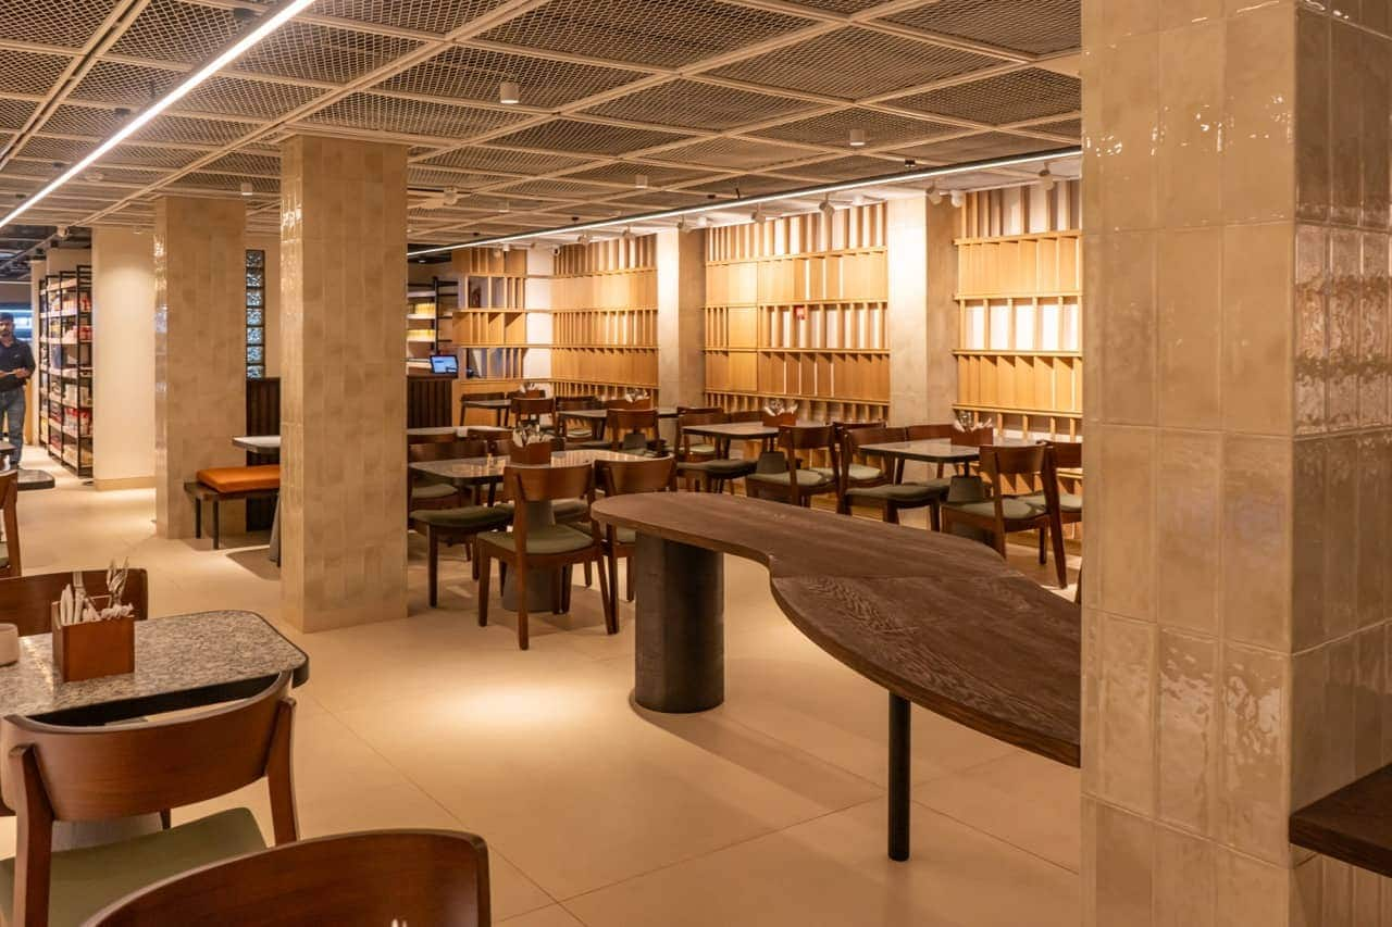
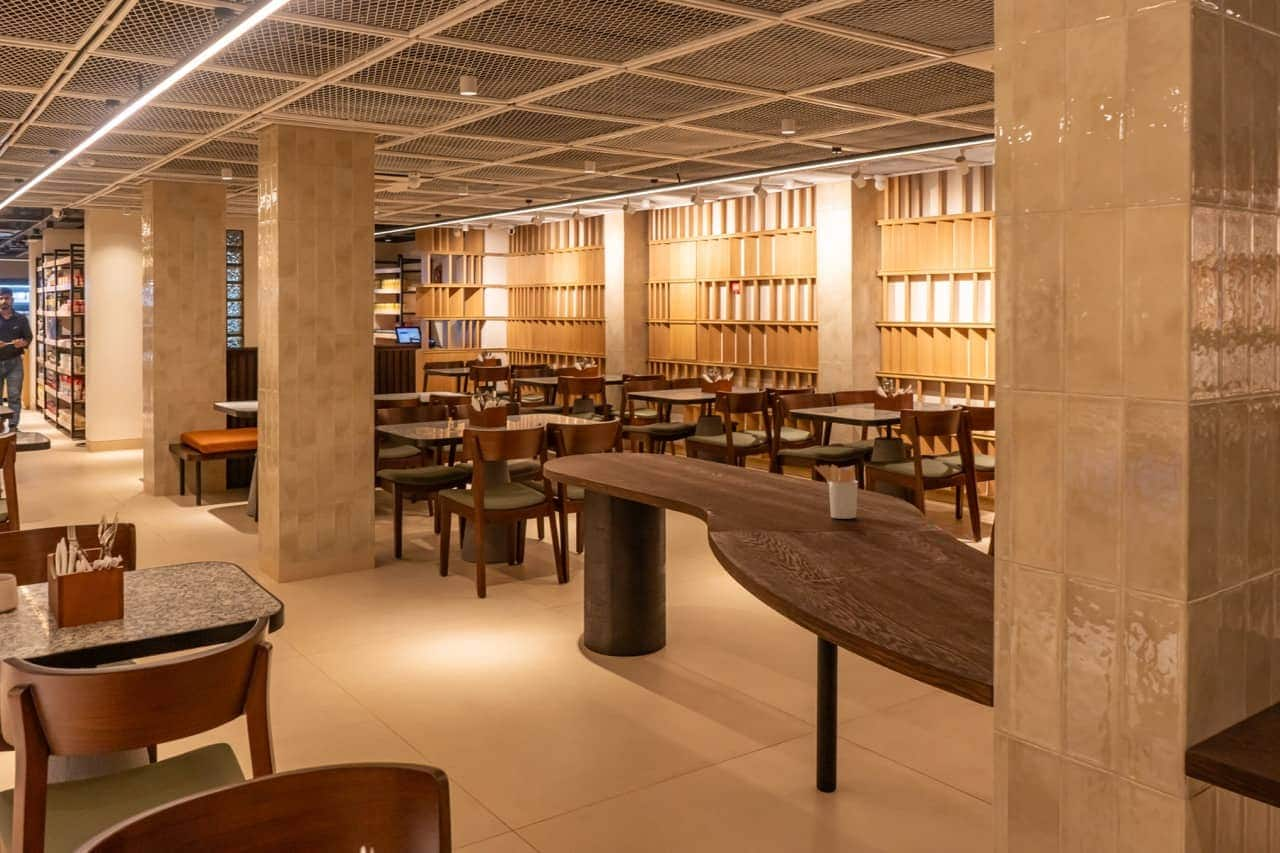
+ utensil holder (836, 490)
